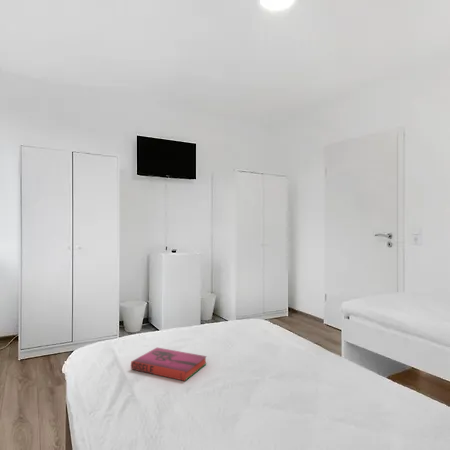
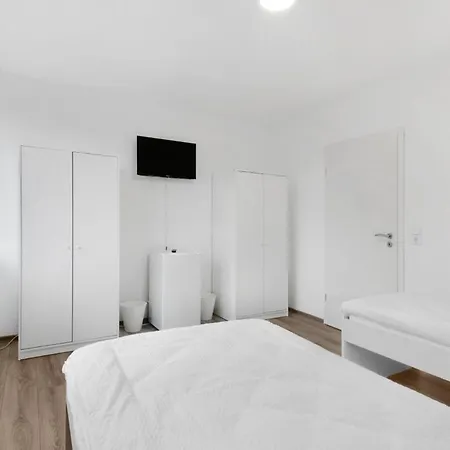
- hardback book (169, 362)
